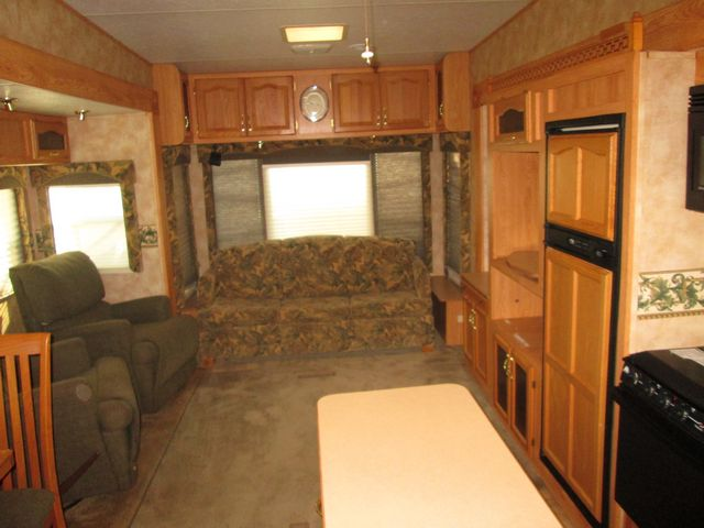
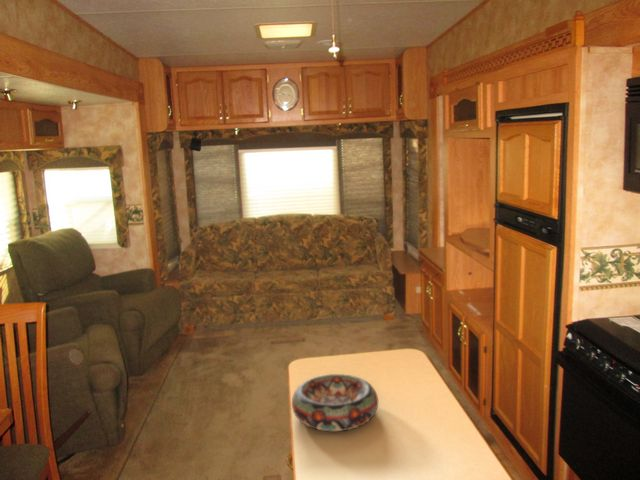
+ decorative bowl (334, 401)
